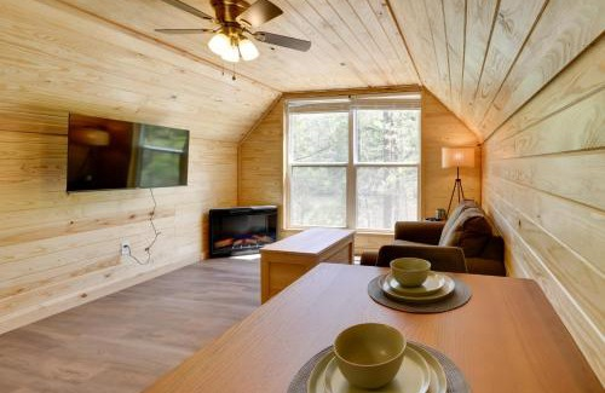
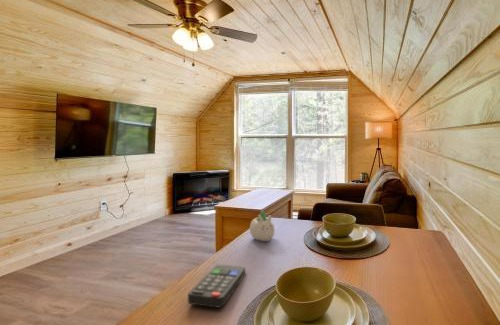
+ remote control (219, 282)
+ succulent planter (262, 225)
